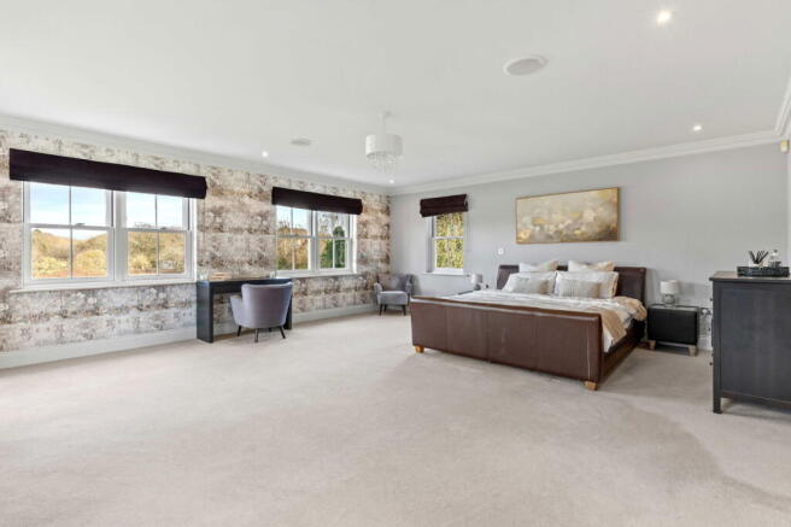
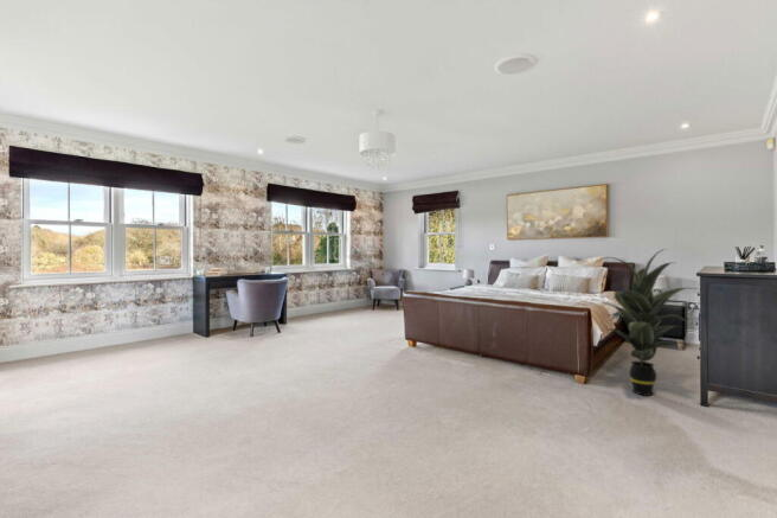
+ indoor plant (648, 321)
